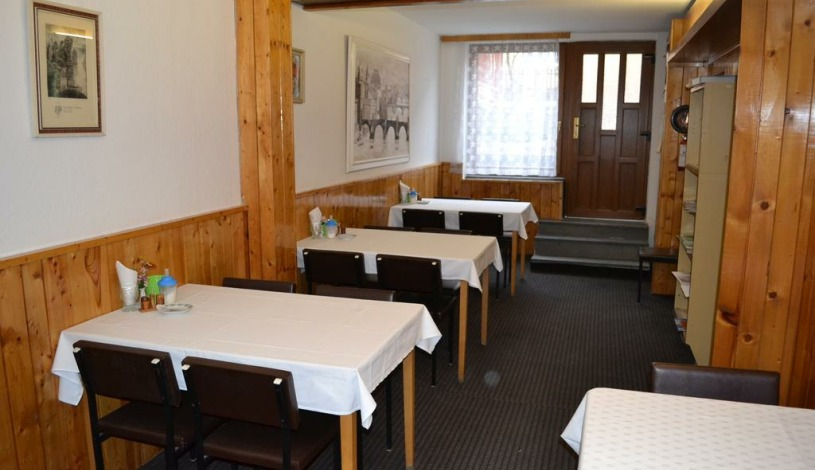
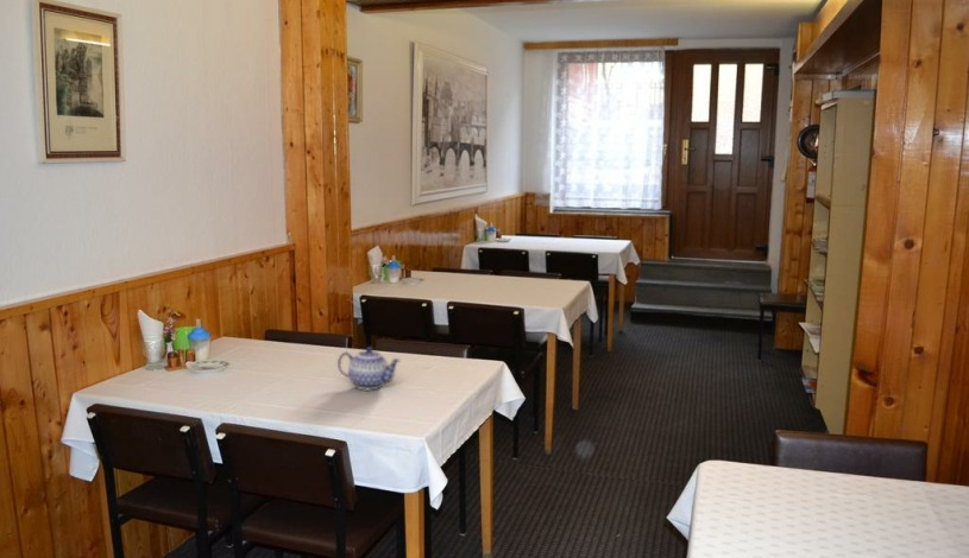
+ teapot (369, 366)
